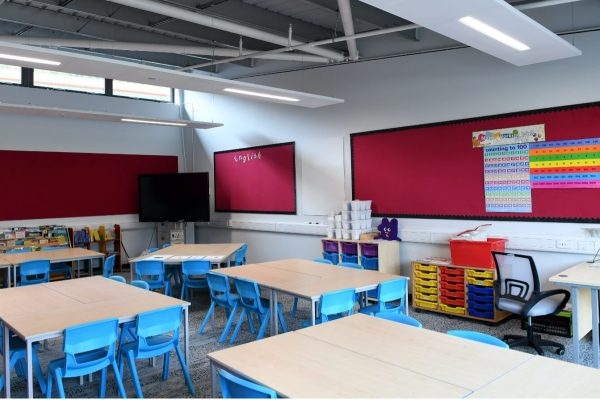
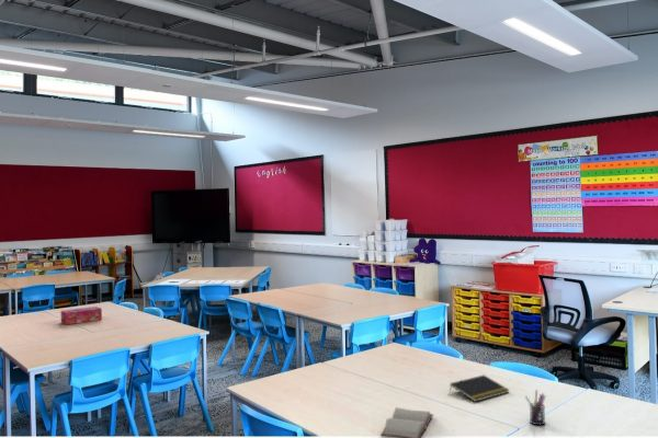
+ notepad (479, 388)
+ hardback book (408, 420)
+ pen holder (535, 406)
+ tissue box (81, 314)
